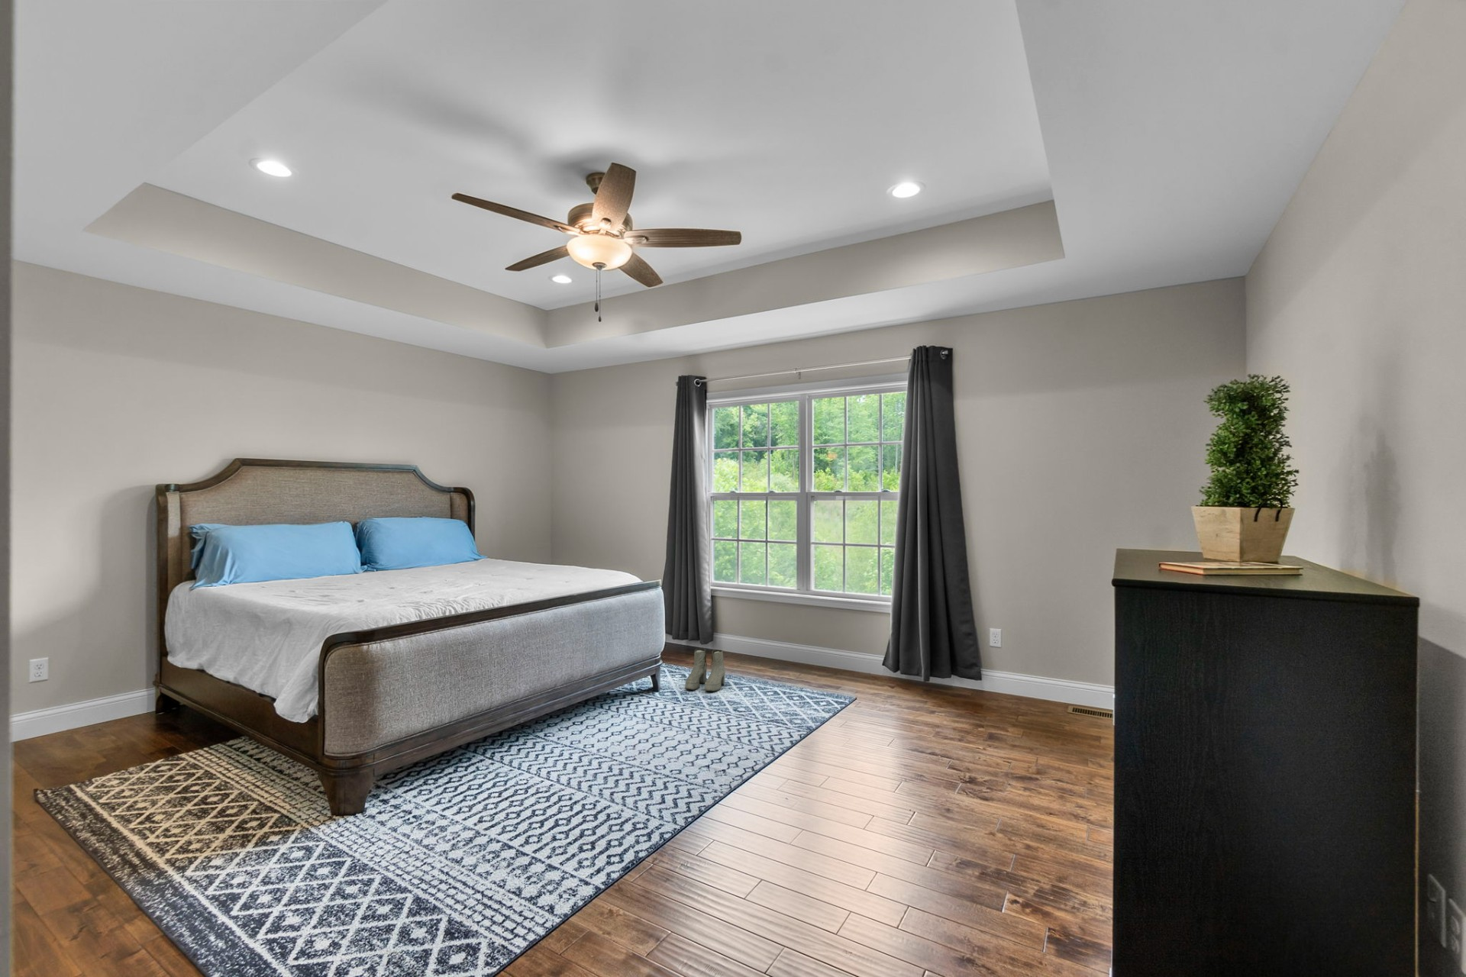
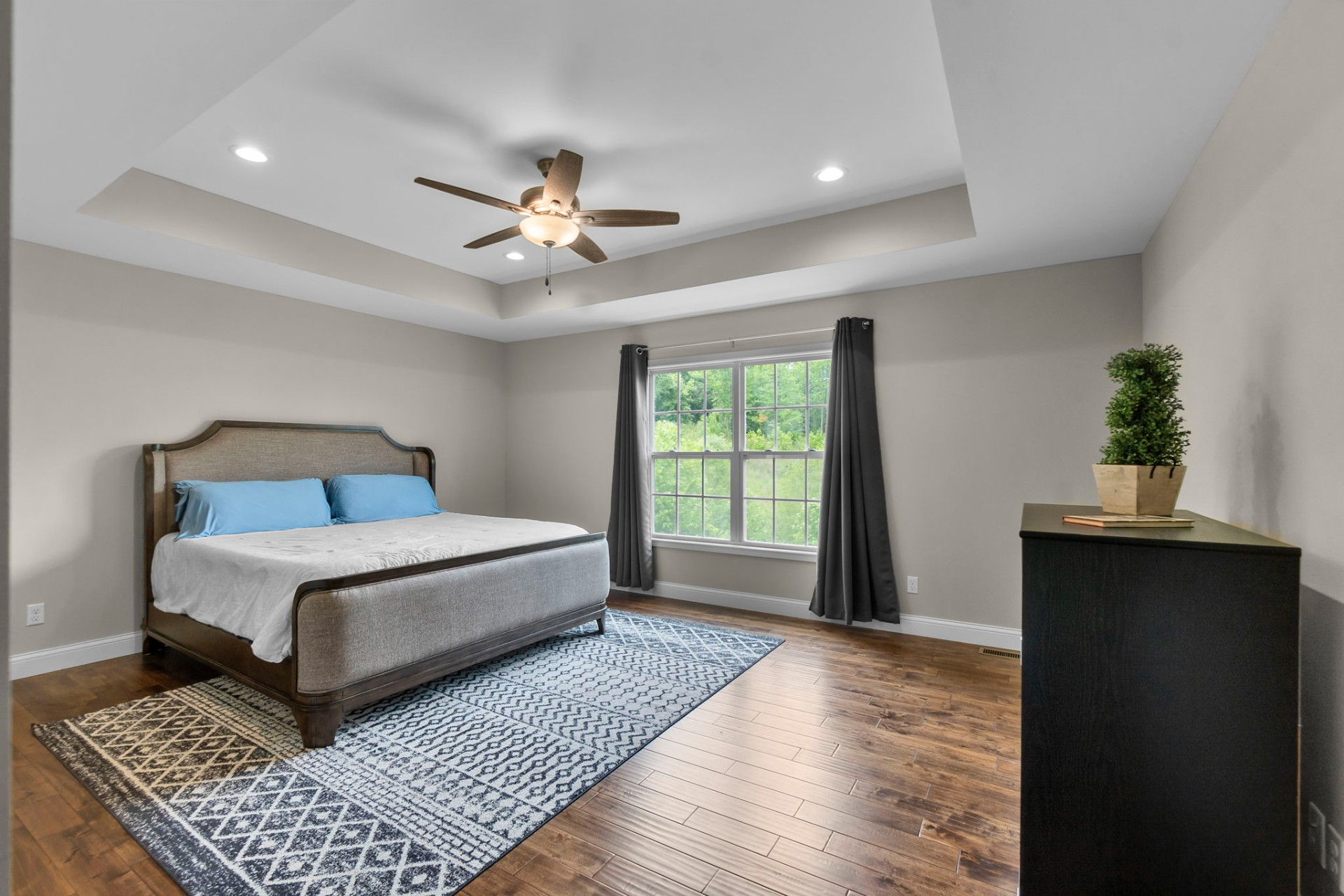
- boots (706, 668)
